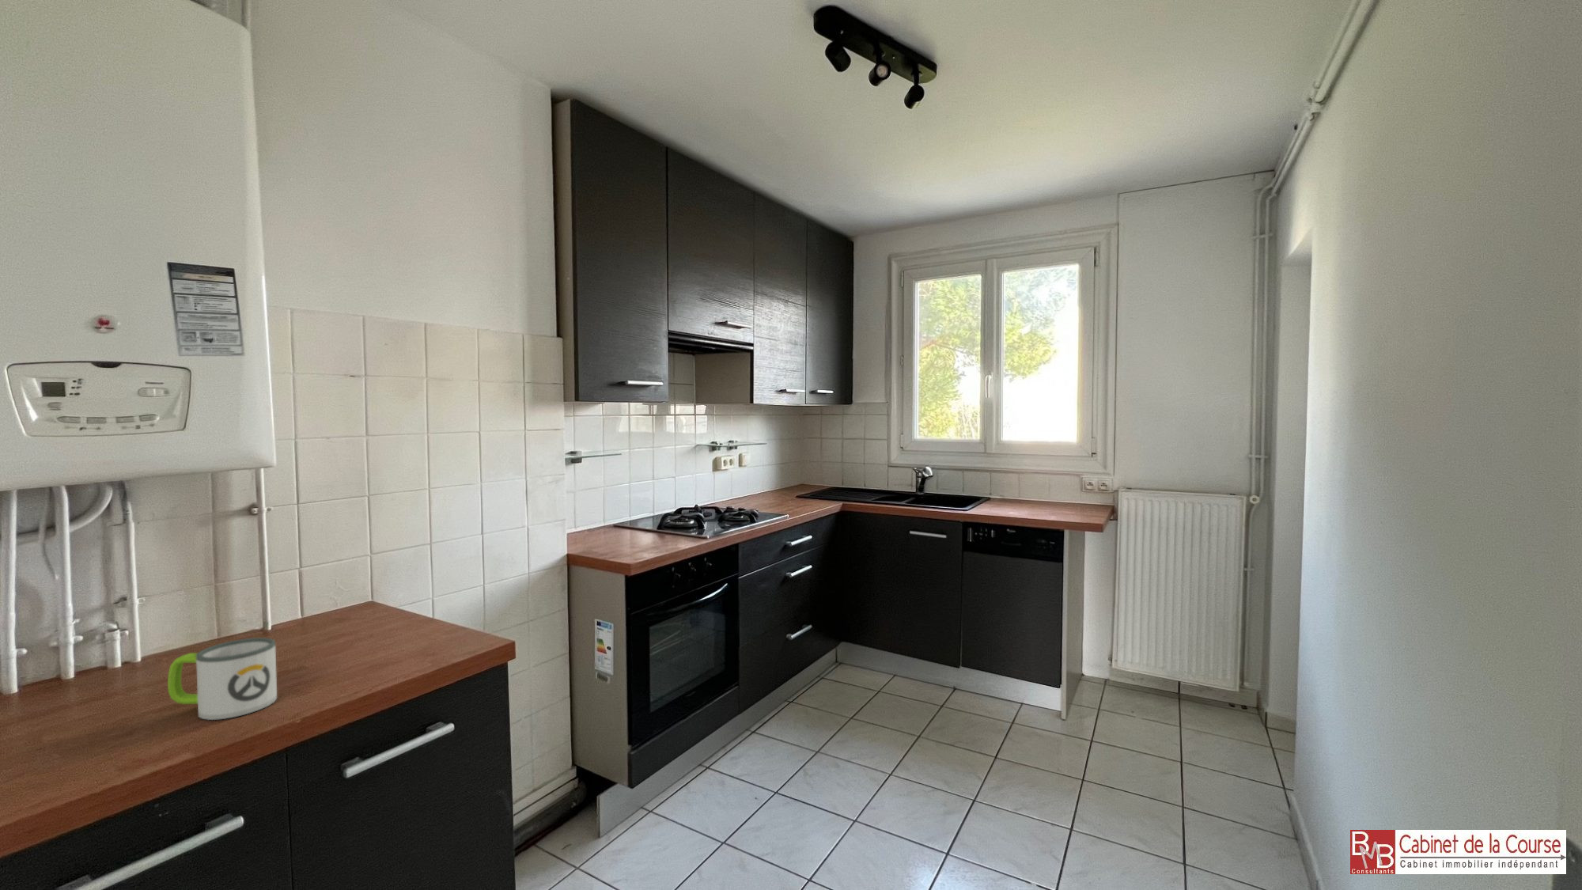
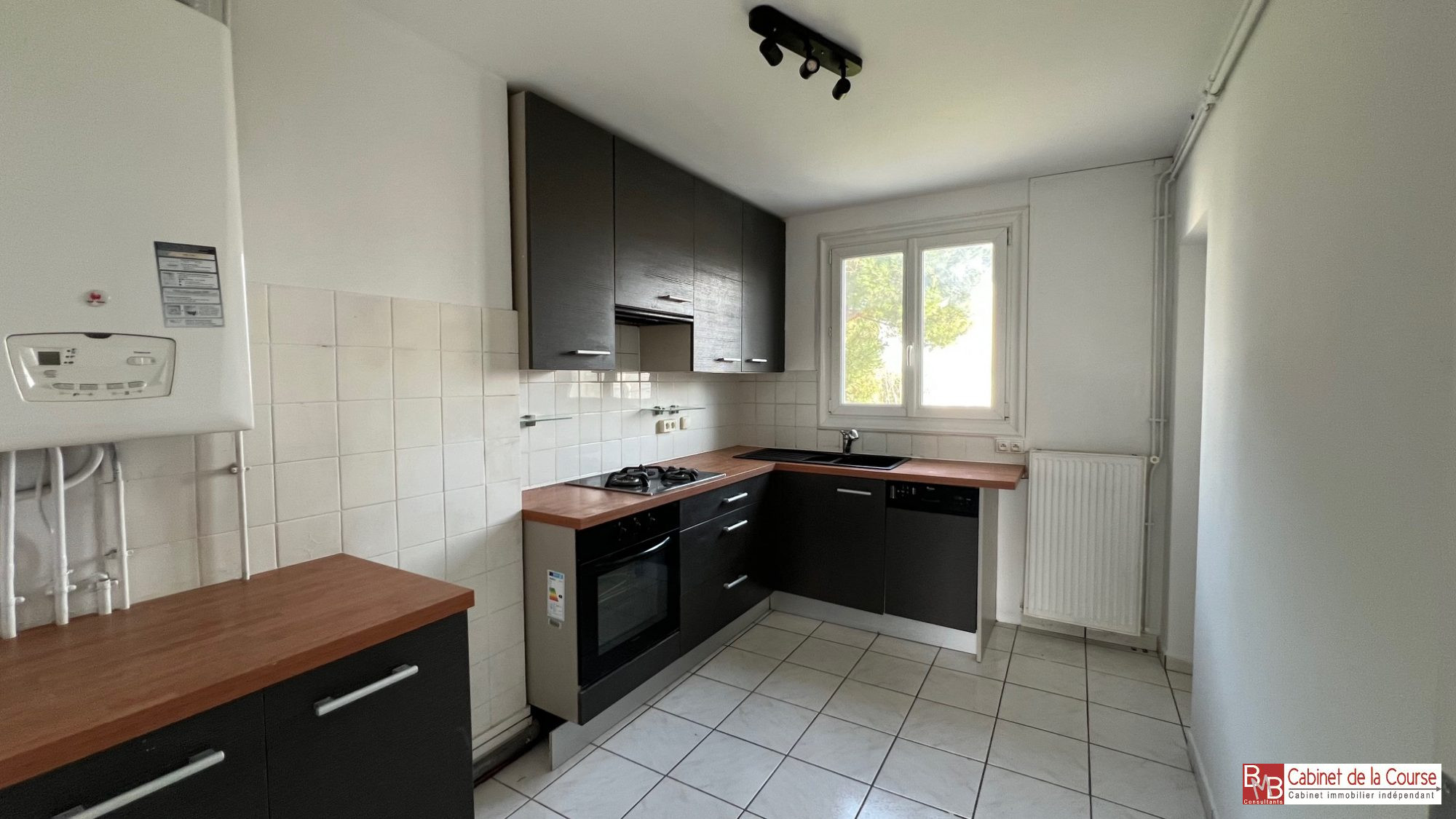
- mug (223, 677)
